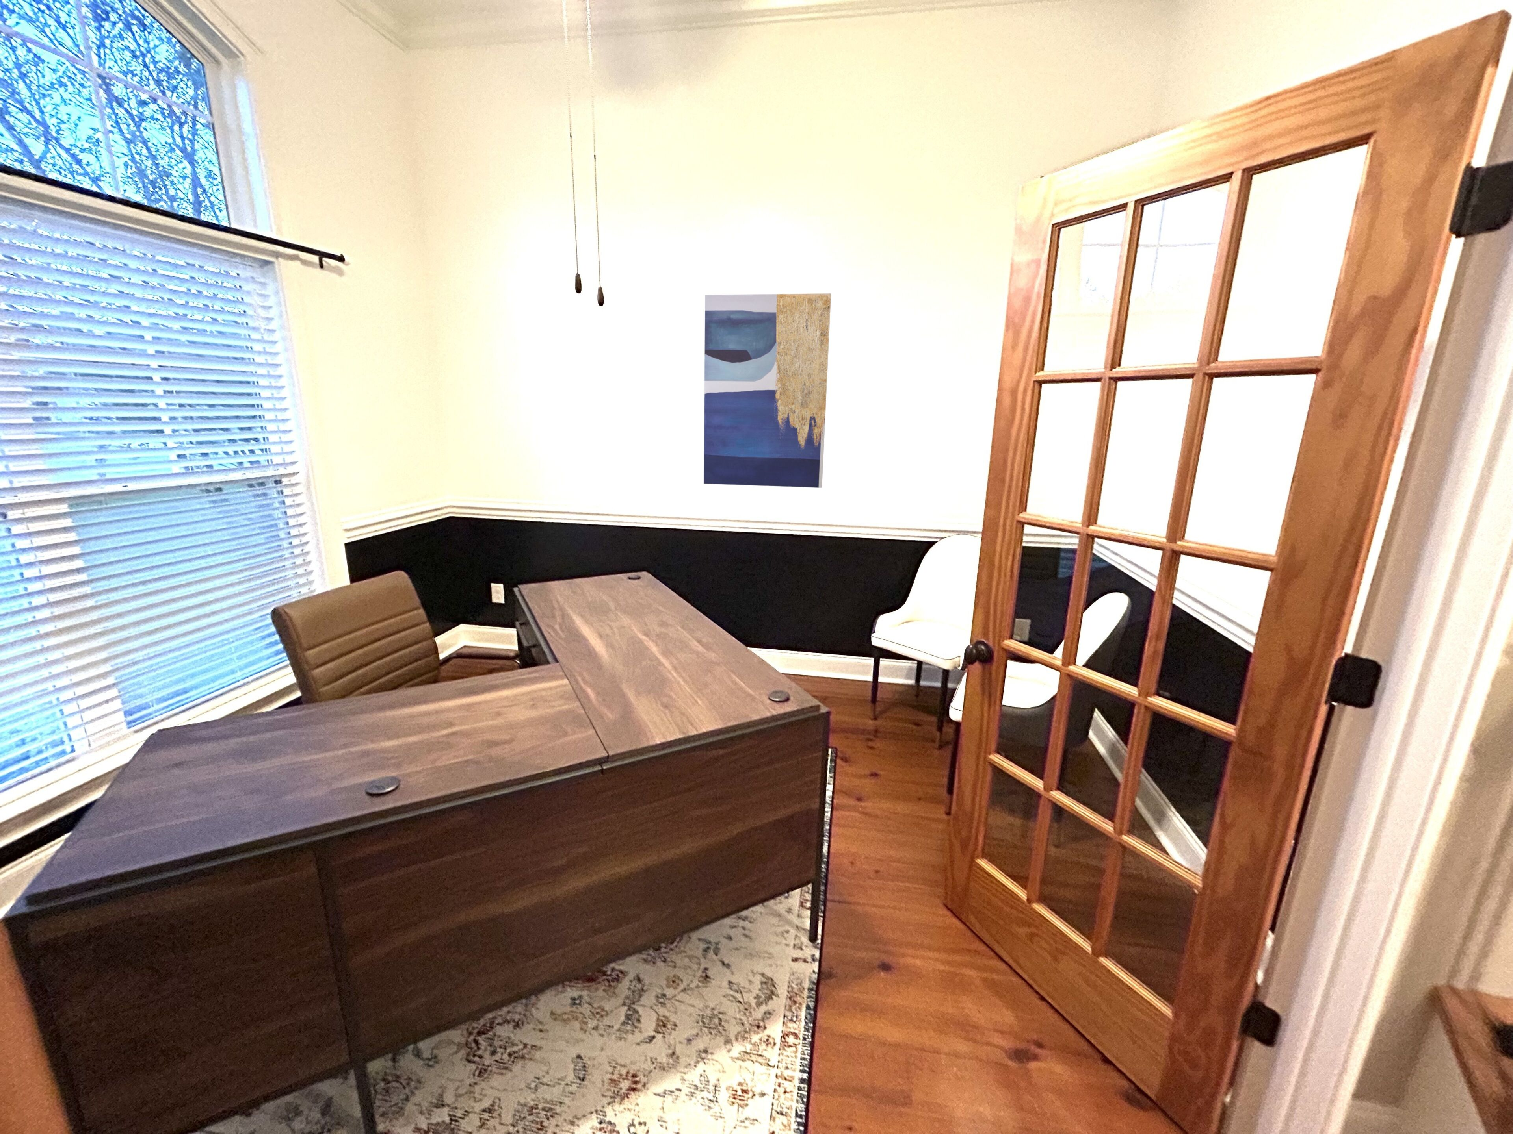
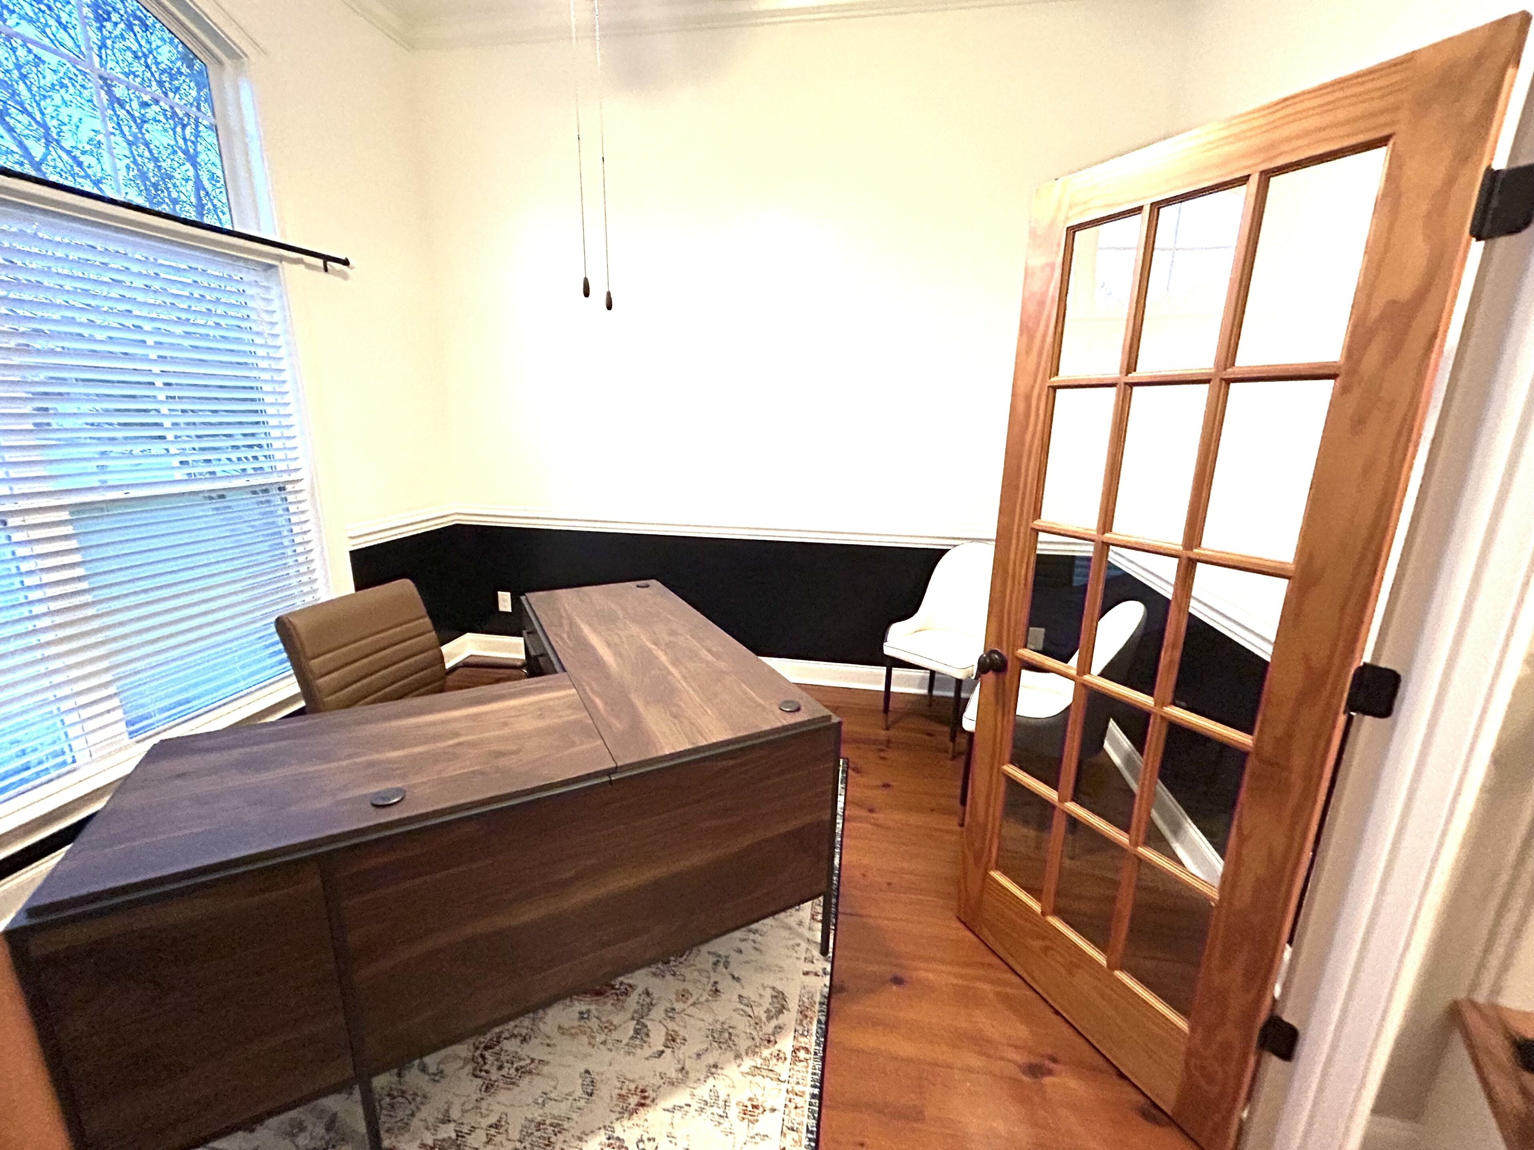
- wall art (765, 393)
